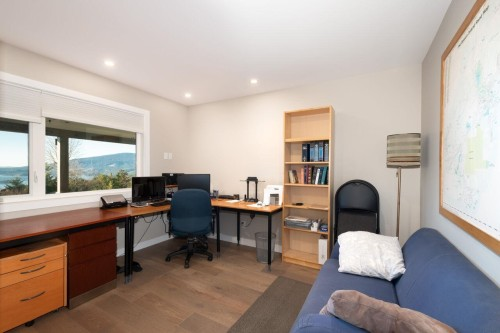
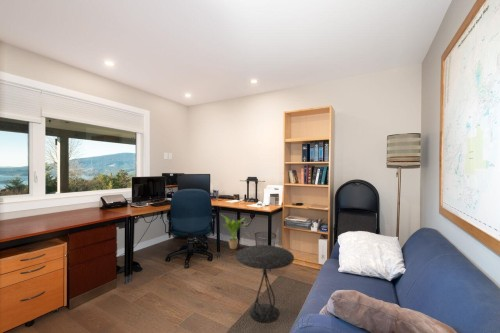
+ side table (266, 283)
+ potted plant (232, 231)
